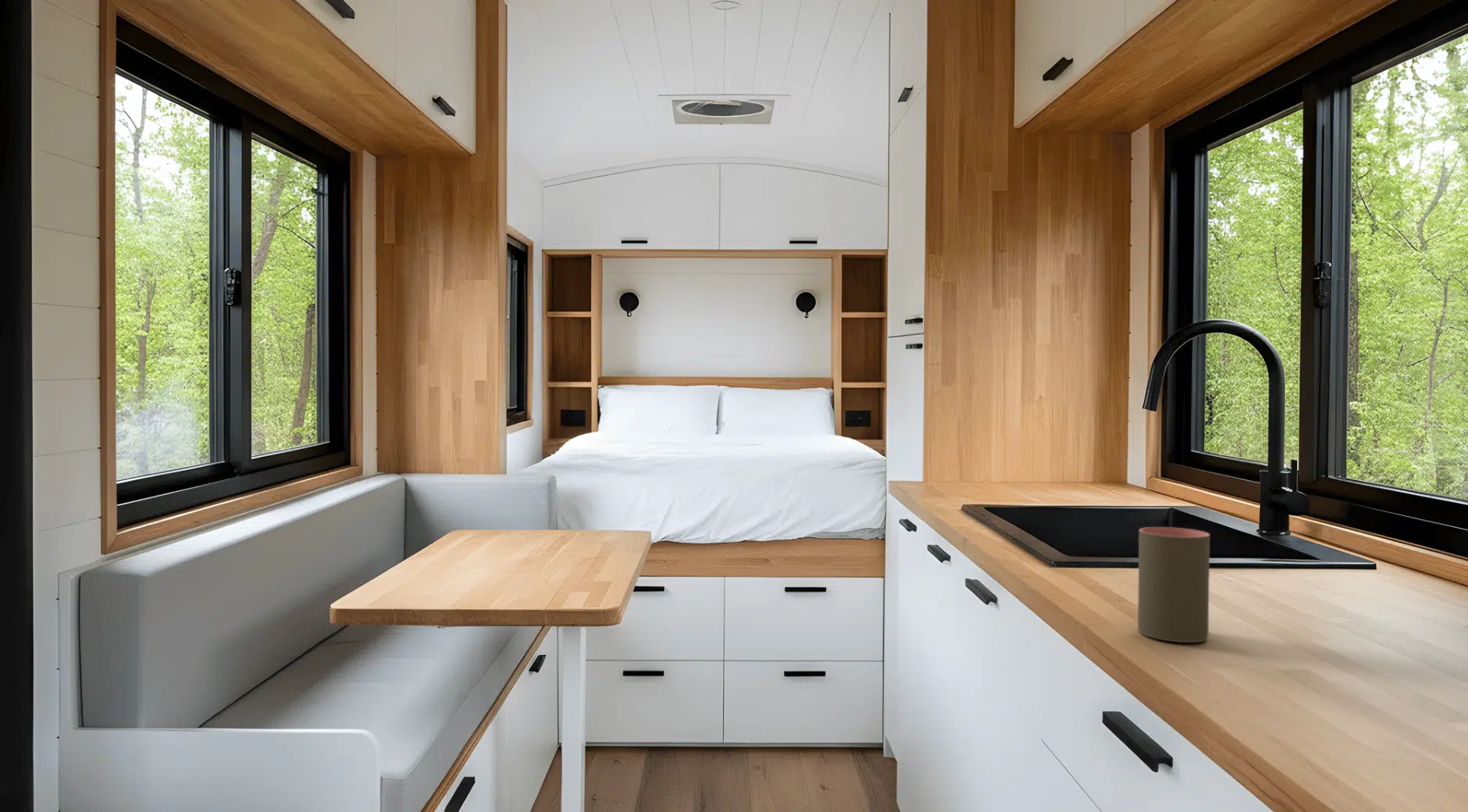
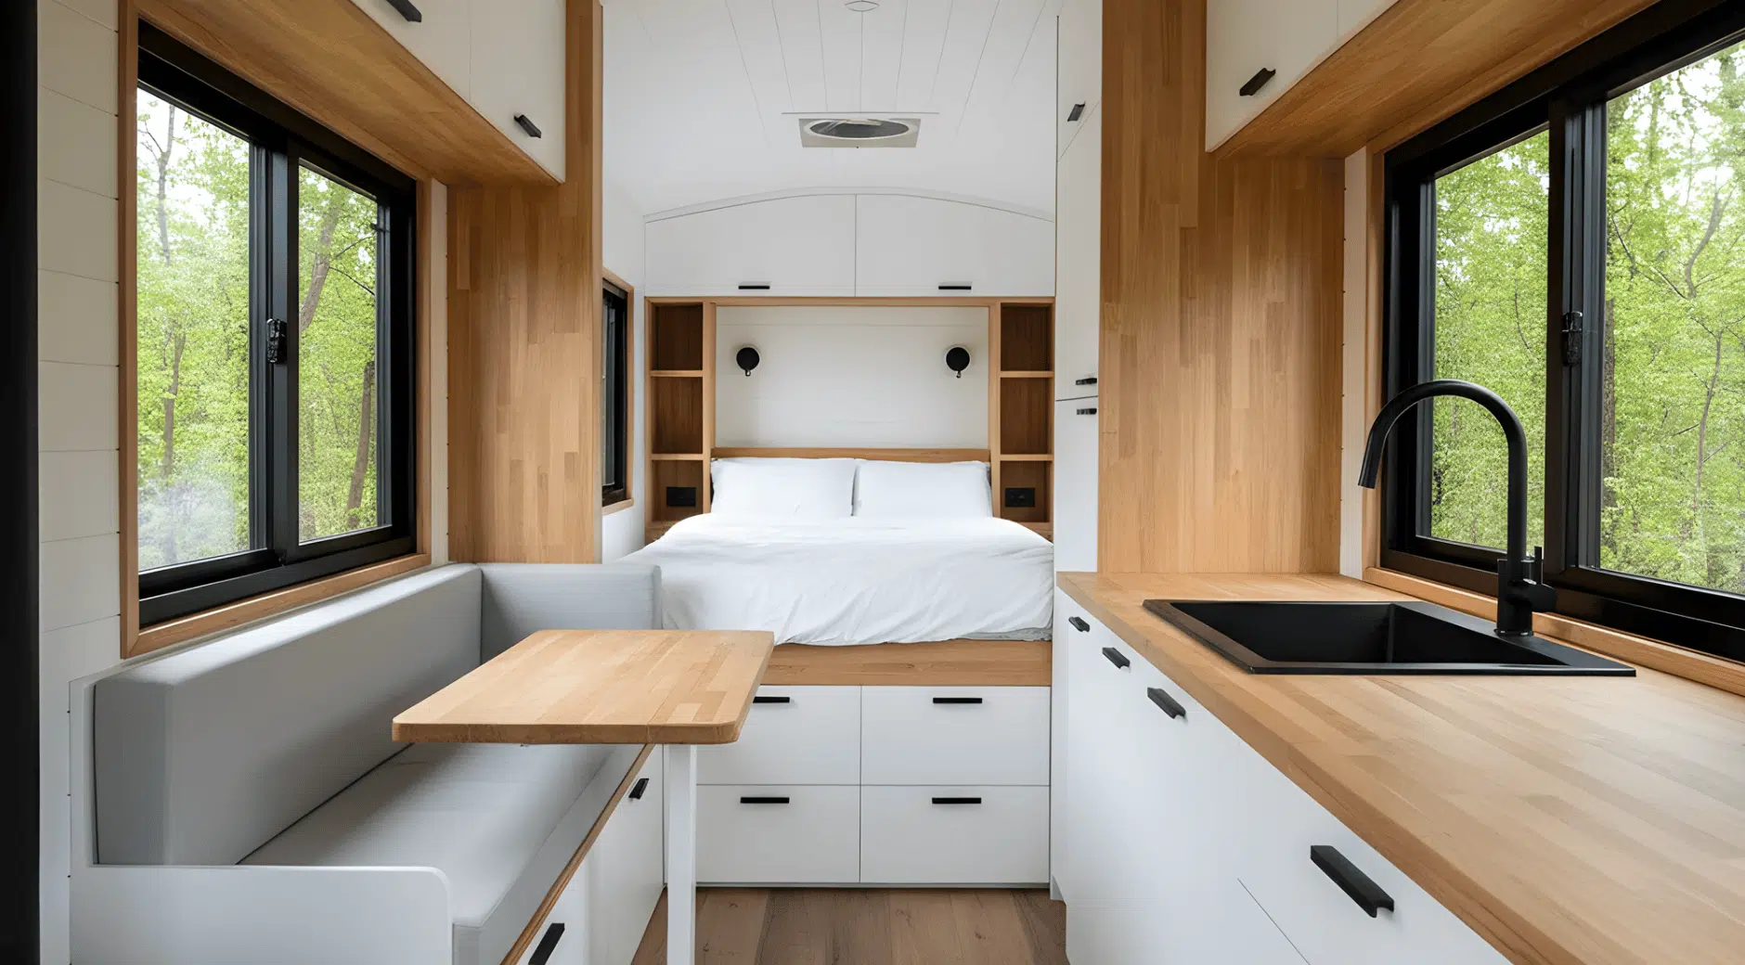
- cup (1173, 582)
